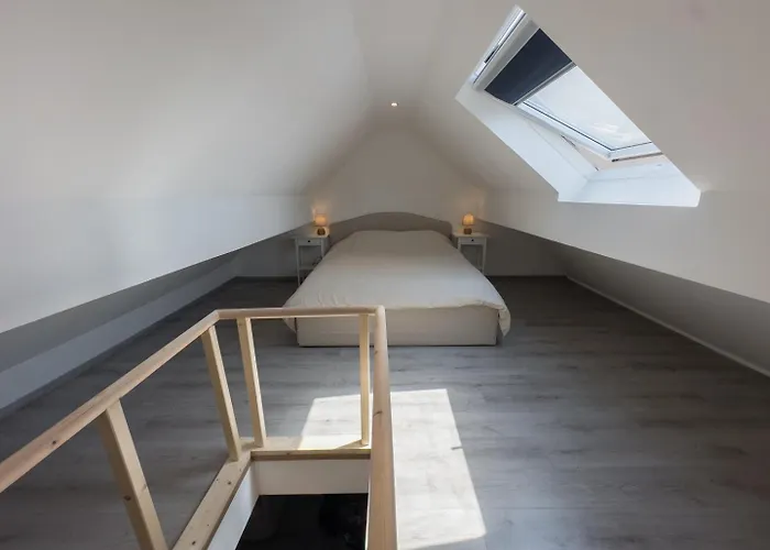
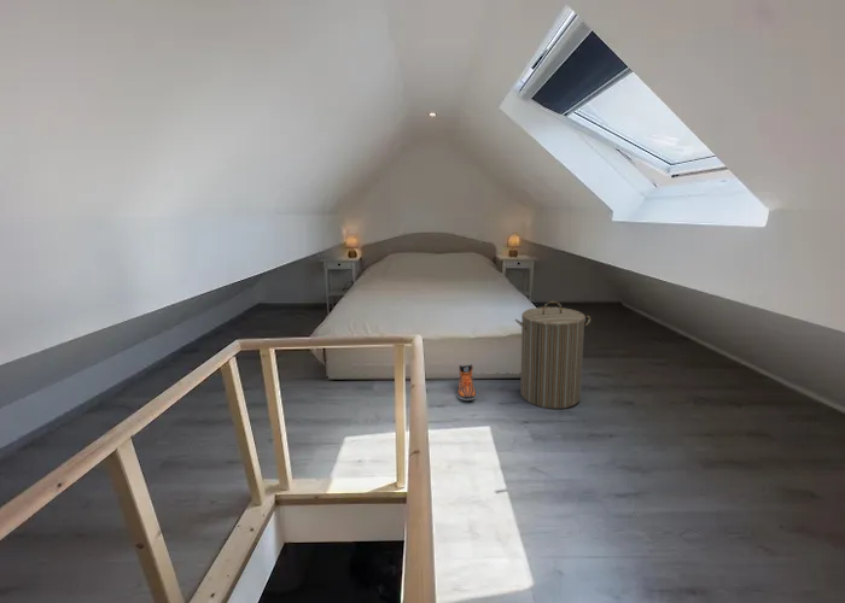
+ laundry hamper (552, 349)
+ sneaker (465, 380)
